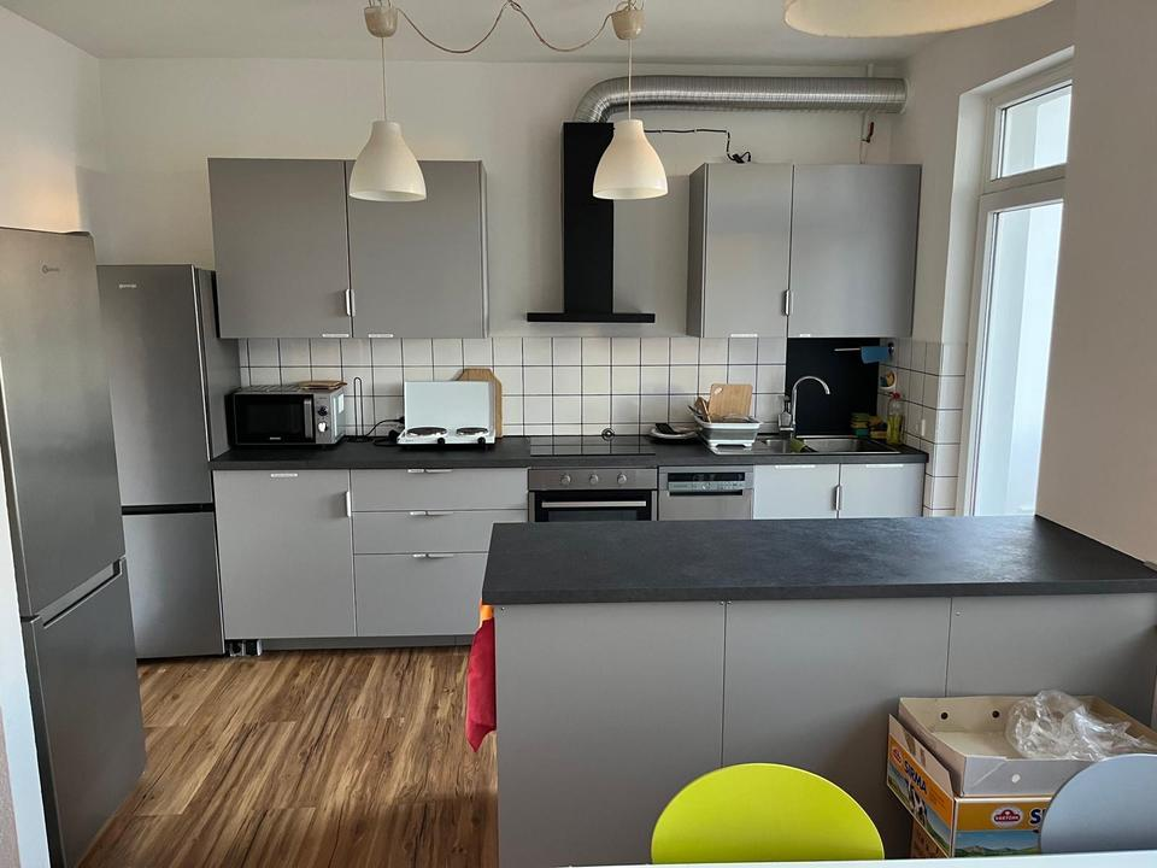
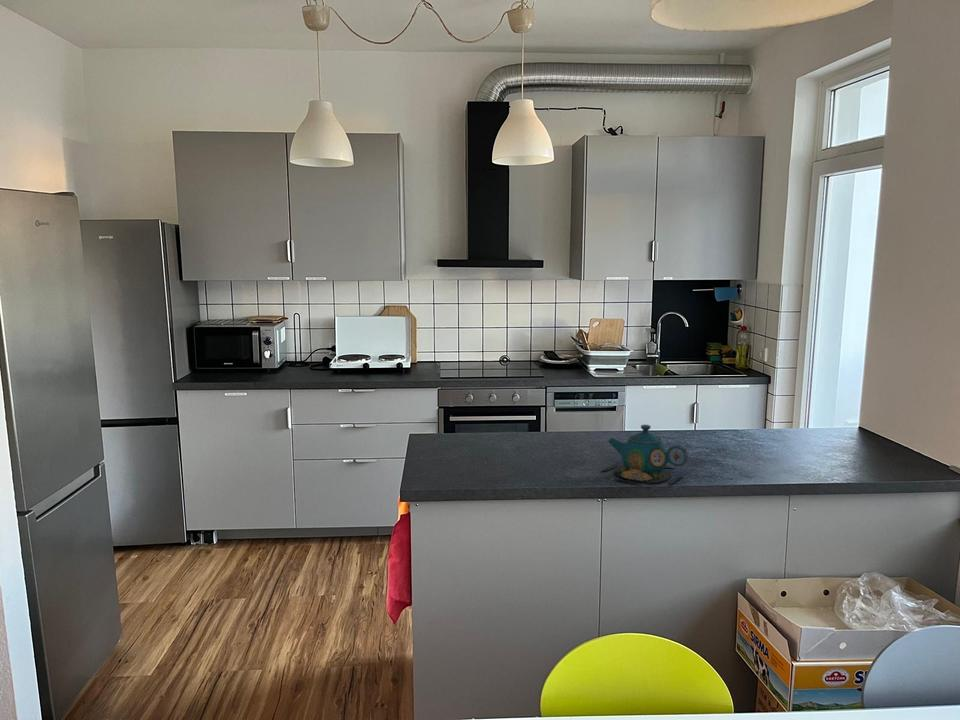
+ teapot (645, 450)
